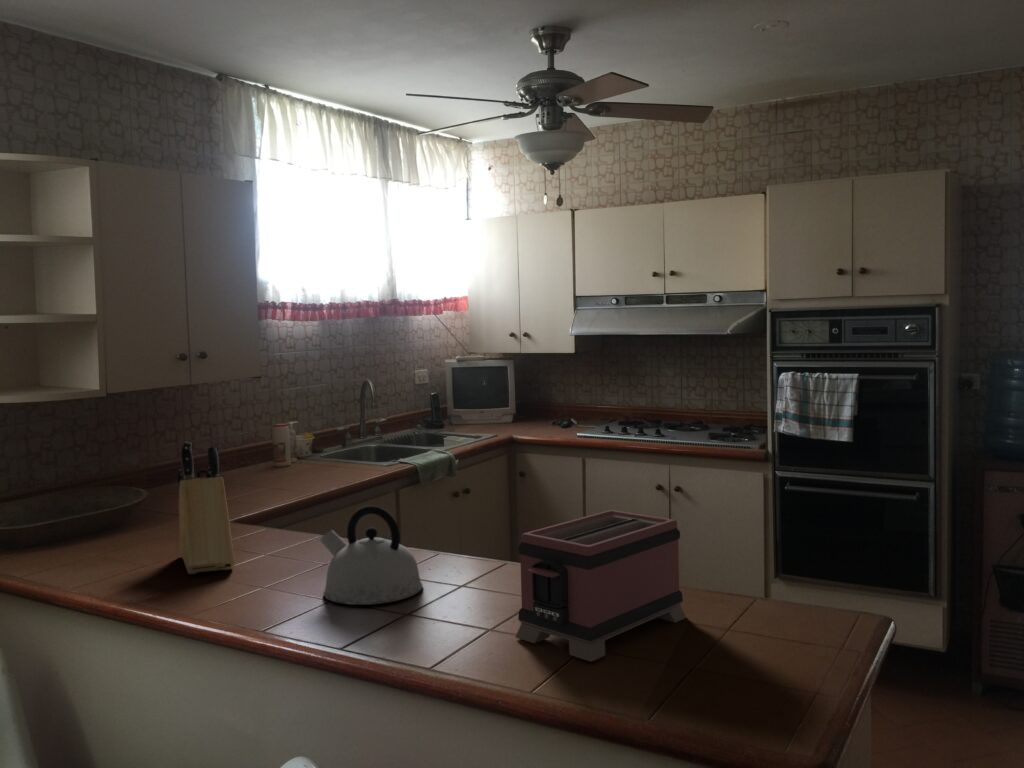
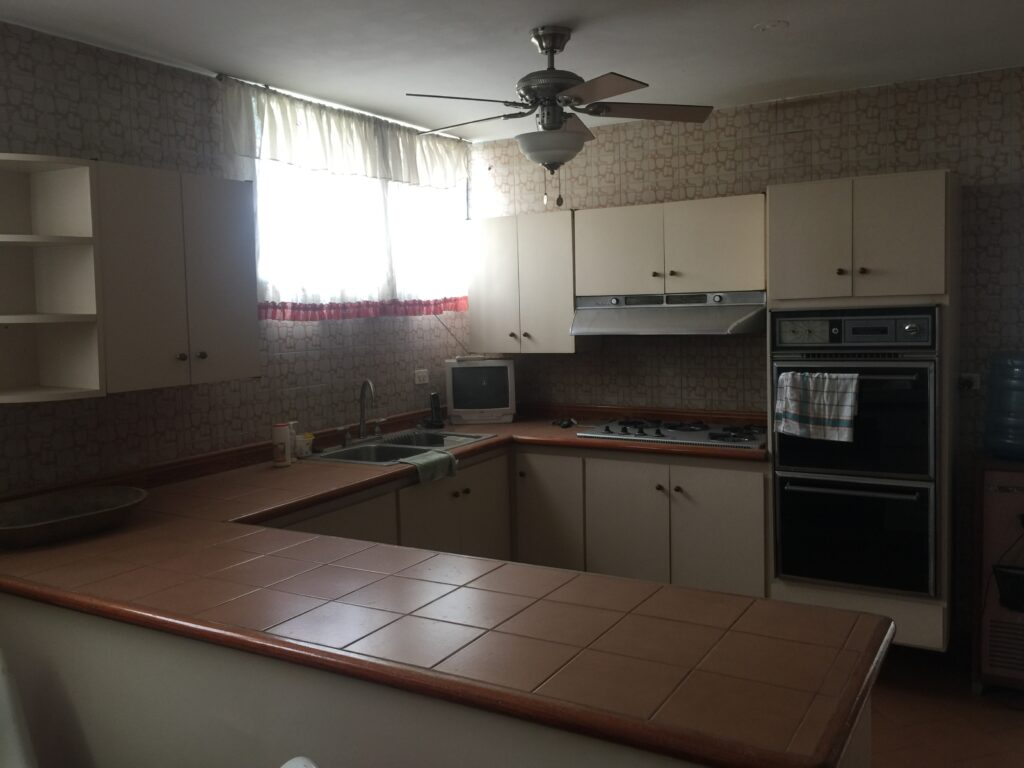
- toaster (597, 578)
- knife block (202, 502)
- kettle (367, 547)
